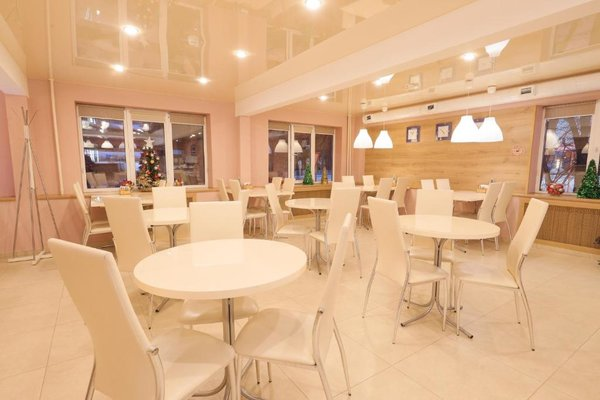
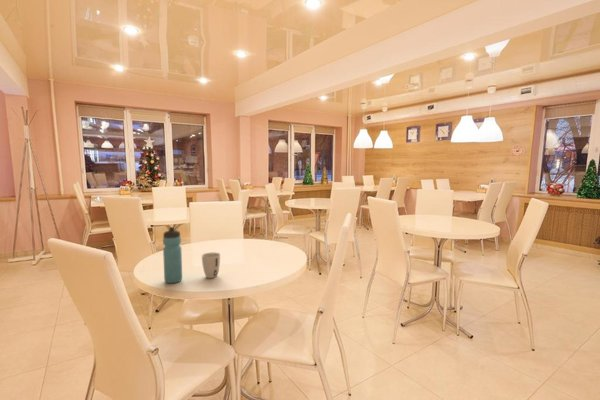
+ cup (211, 265)
+ water bottle (172, 254)
